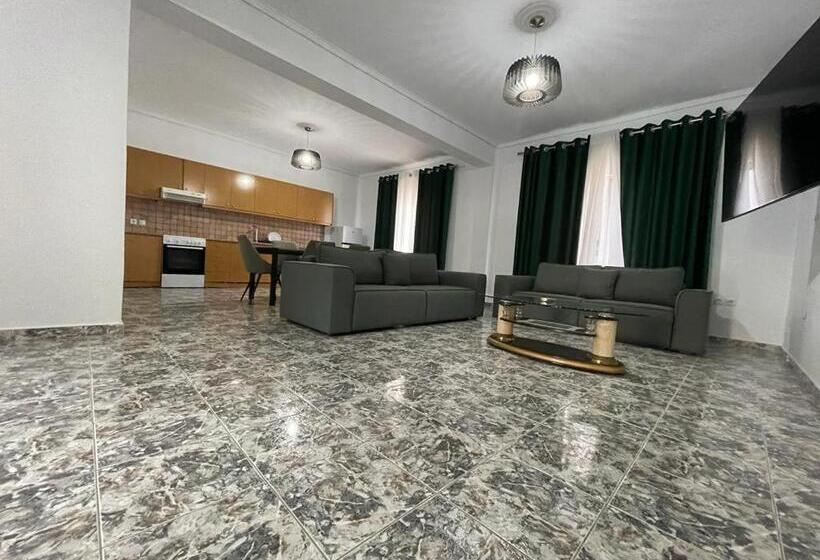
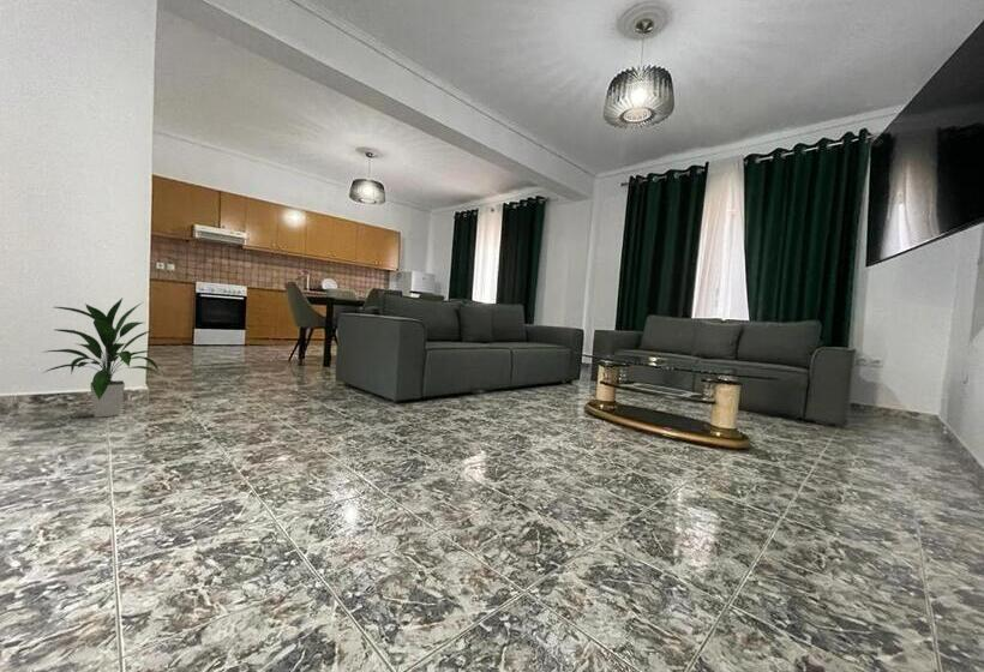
+ indoor plant (106, 355)
